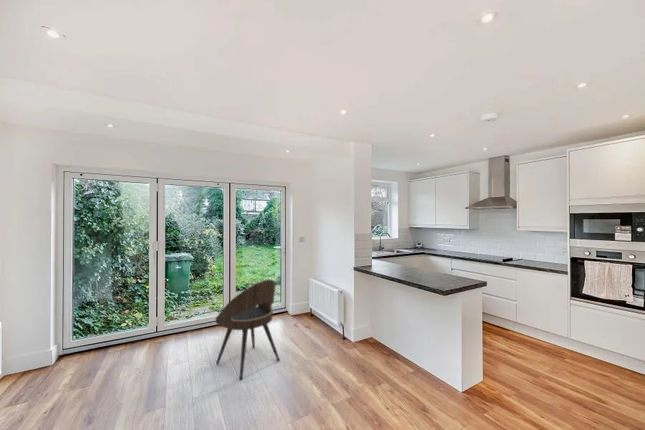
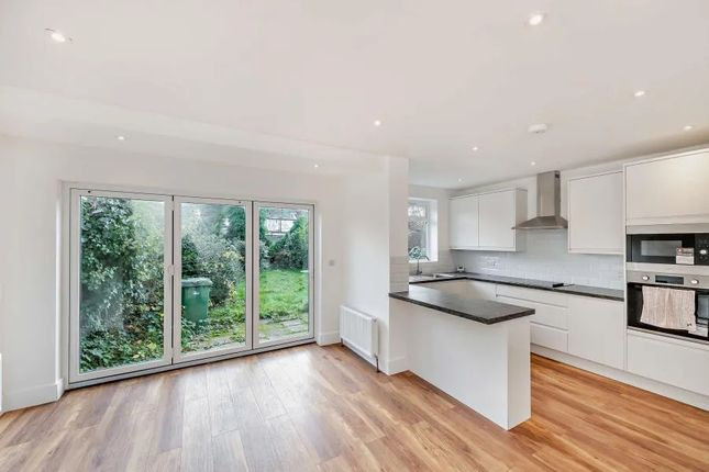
- dining chair (248, 319)
